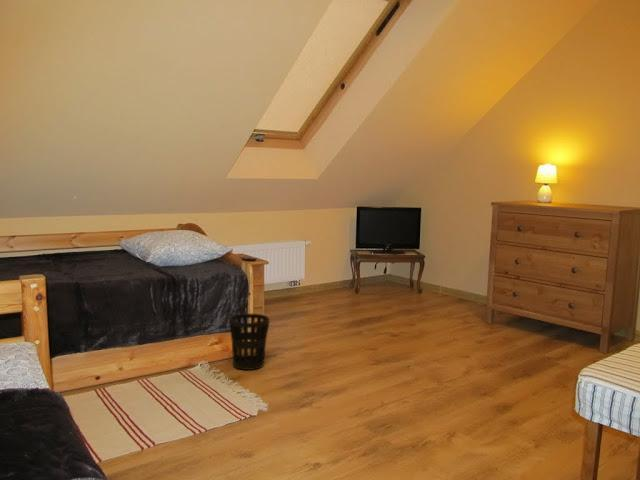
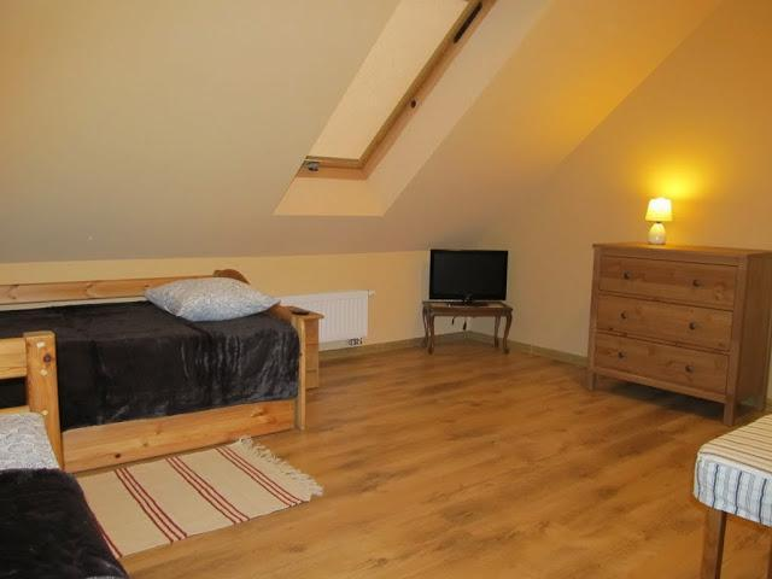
- wastebasket (248, 341)
